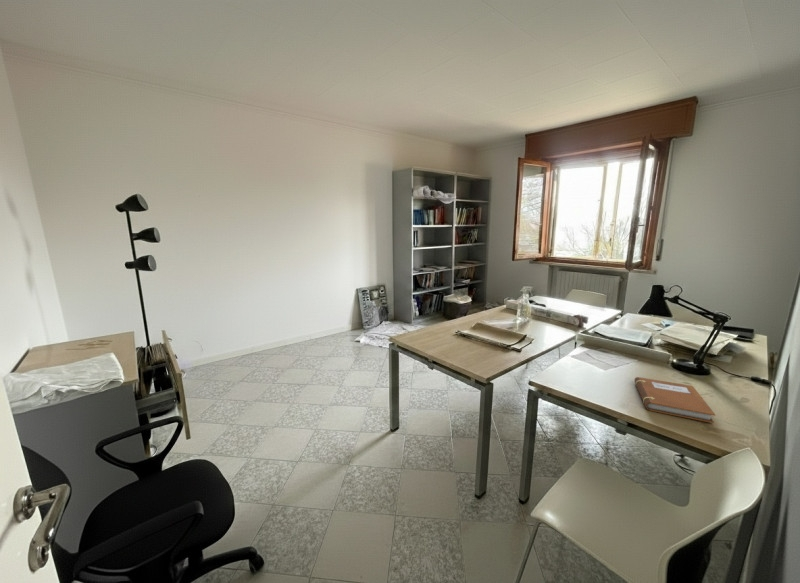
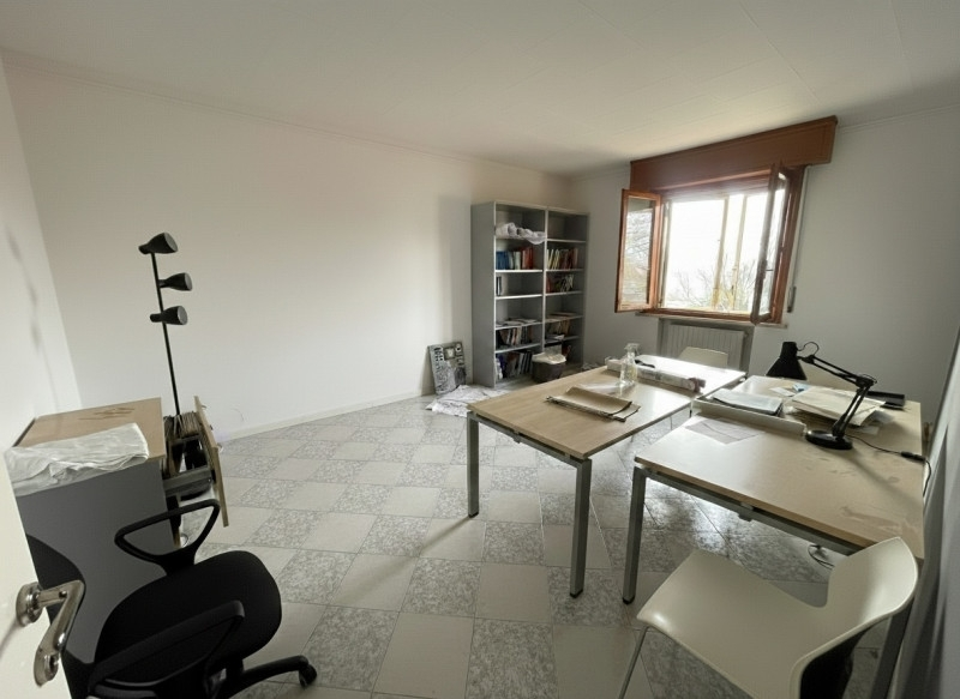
- notebook (669, 396)
